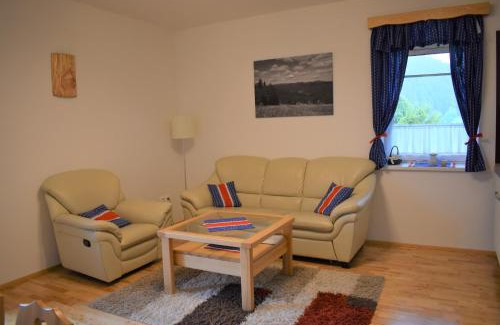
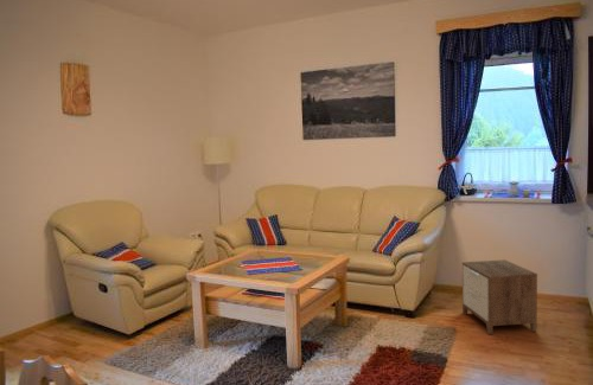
+ nightstand (497, 295)
